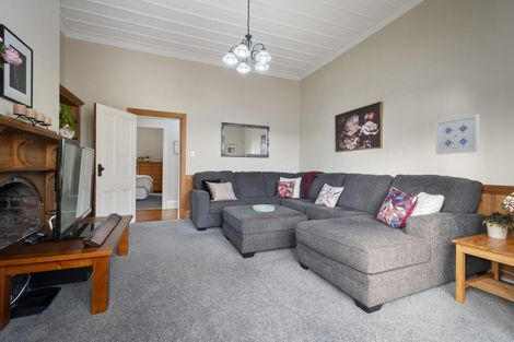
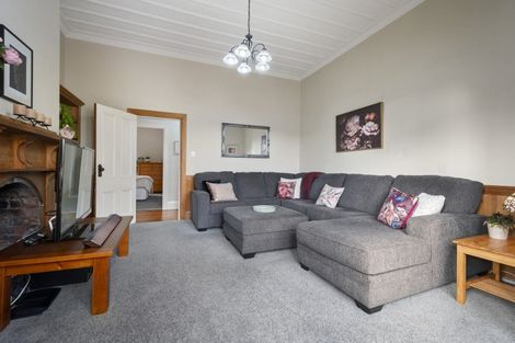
- wall art (455, 135)
